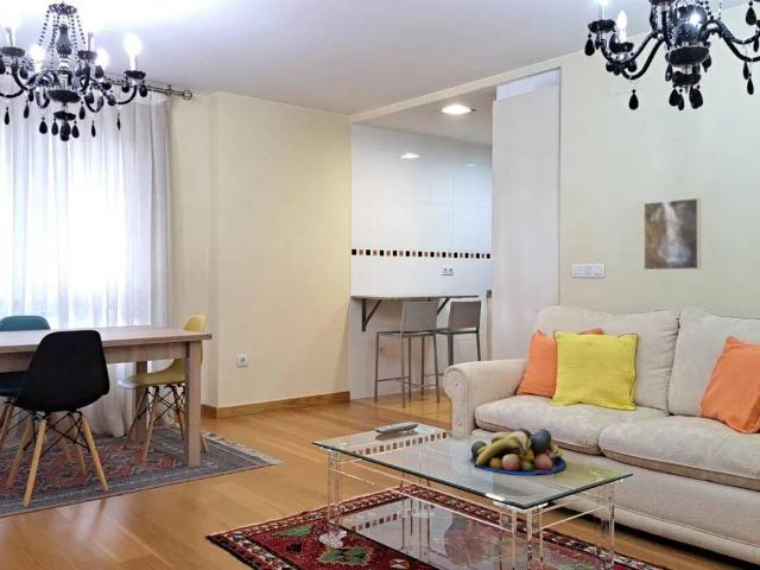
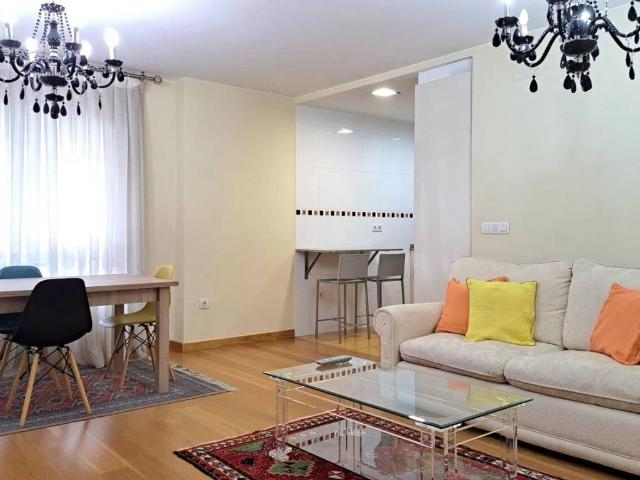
- fruit bowl (518, 445)
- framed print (671, 235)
